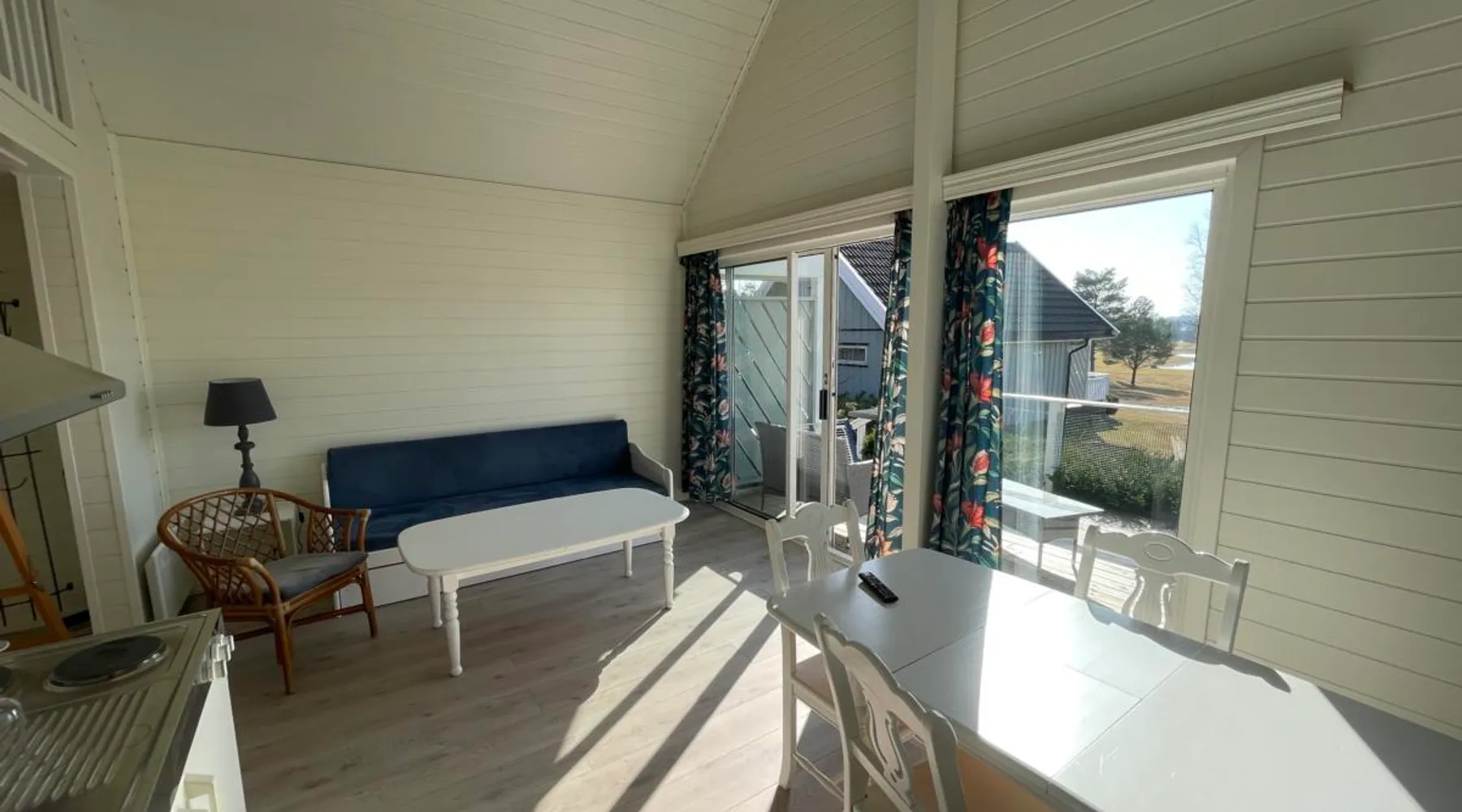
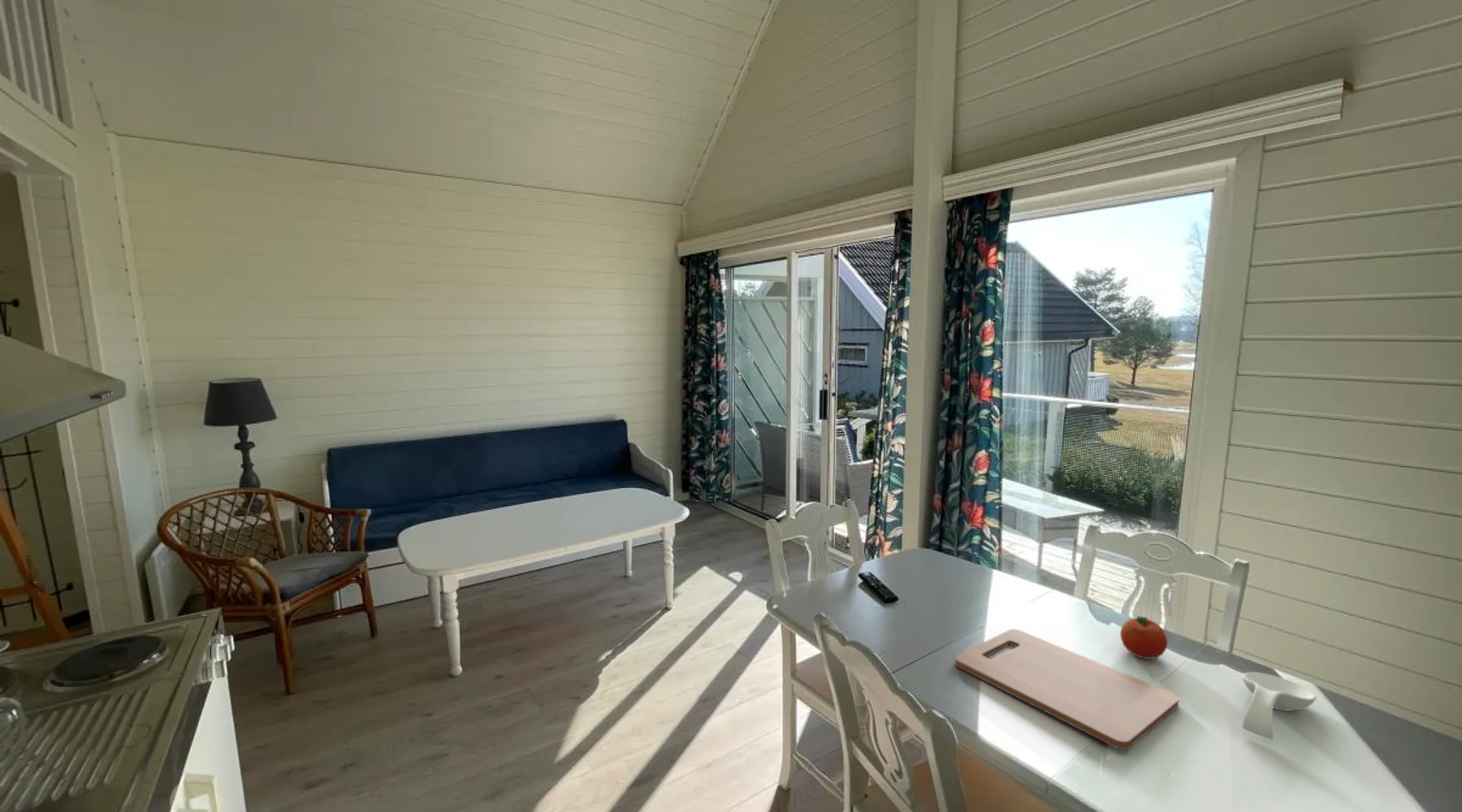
+ cutting board (1059, 680)
+ fruit (1144, 634)
+ spoon rest (1272, 697)
